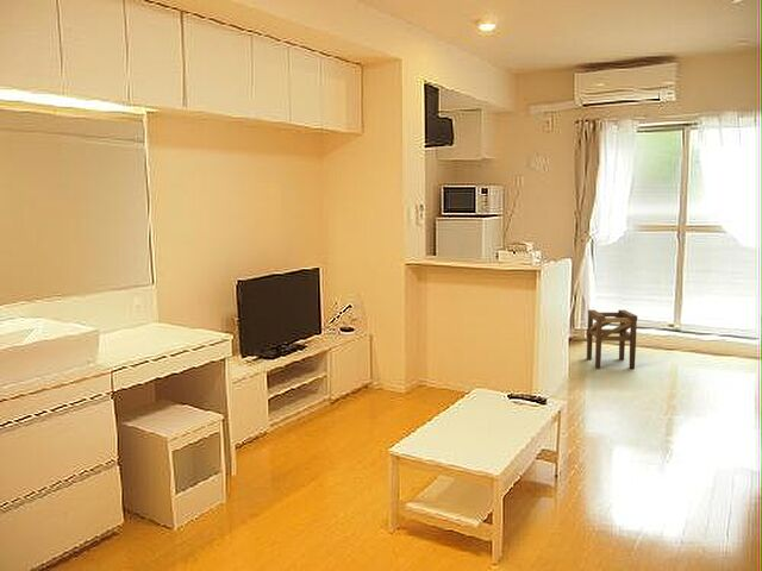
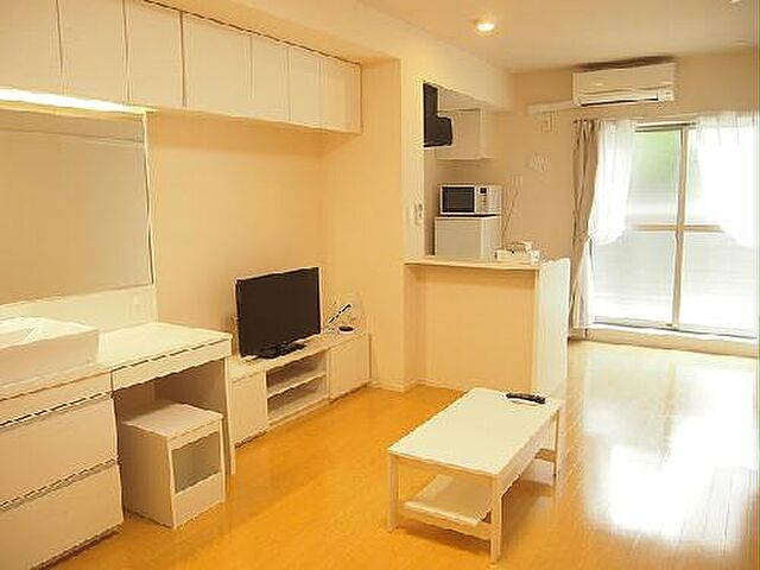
- stool (611, 338)
